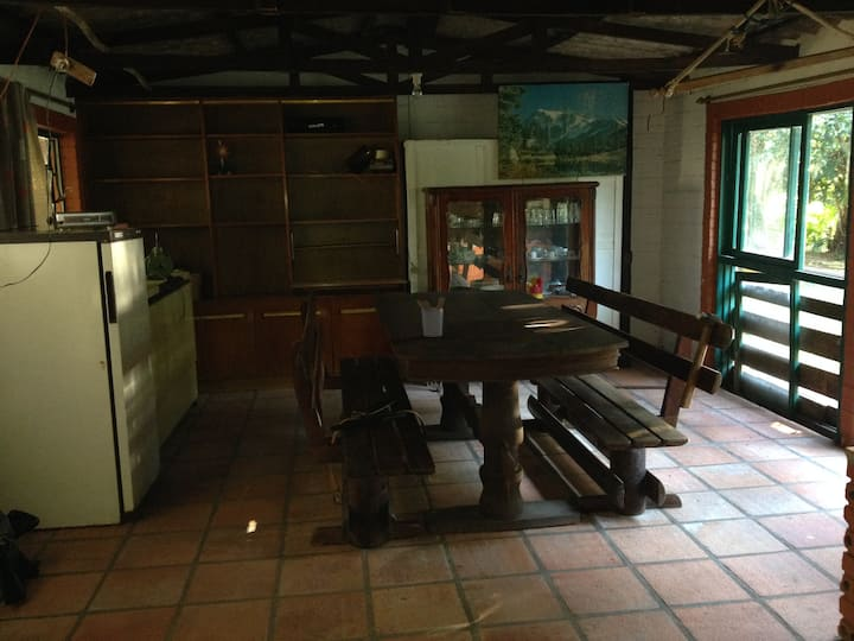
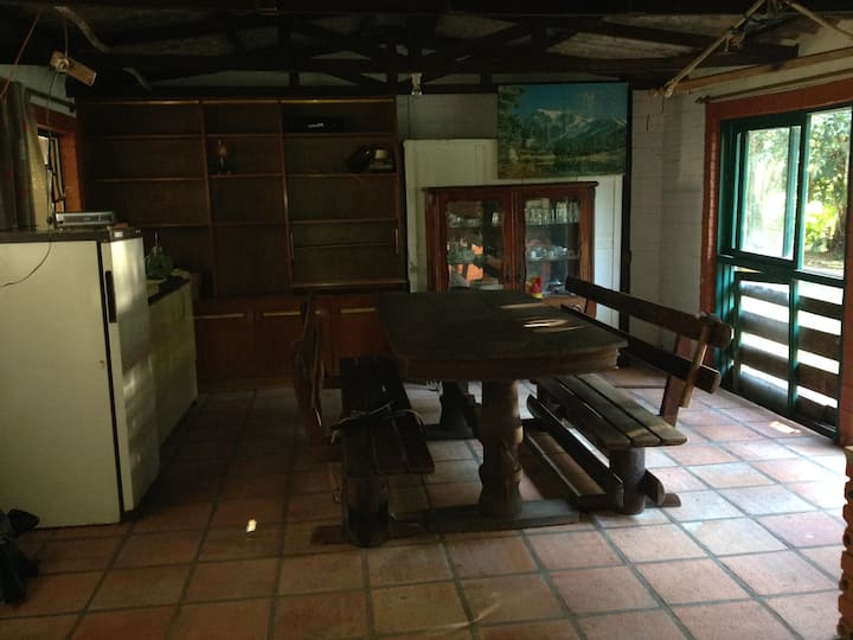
- utensil holder (429, 316)
